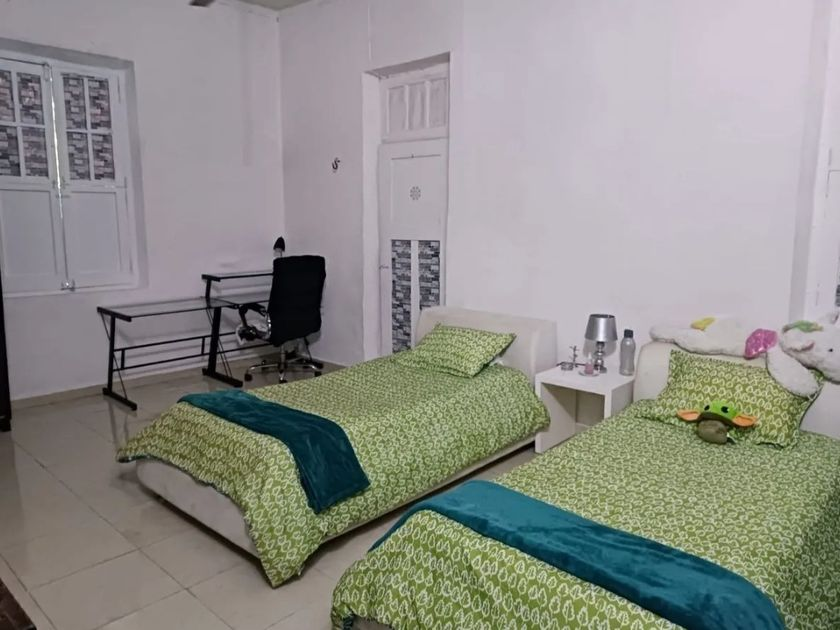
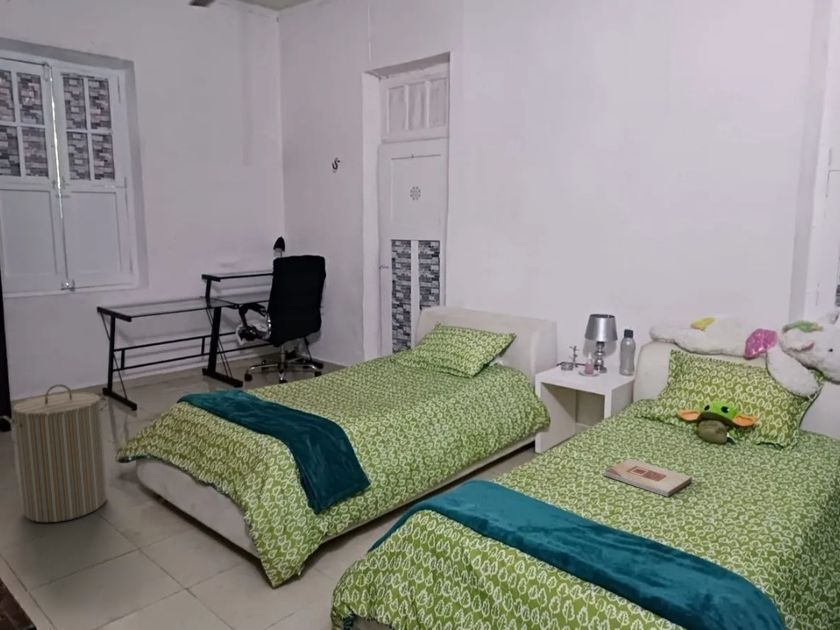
+ wooden plaque (647, 476)
+ laundry hamper (61, 446)
